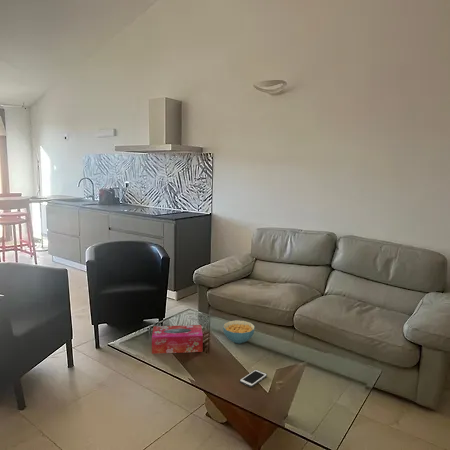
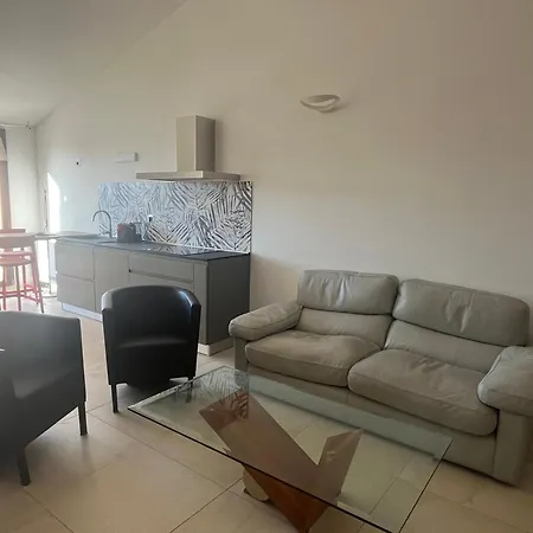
- cell phone (253, 378)
- cereal bowl (238, 333)
- tissue box (177, 338)
